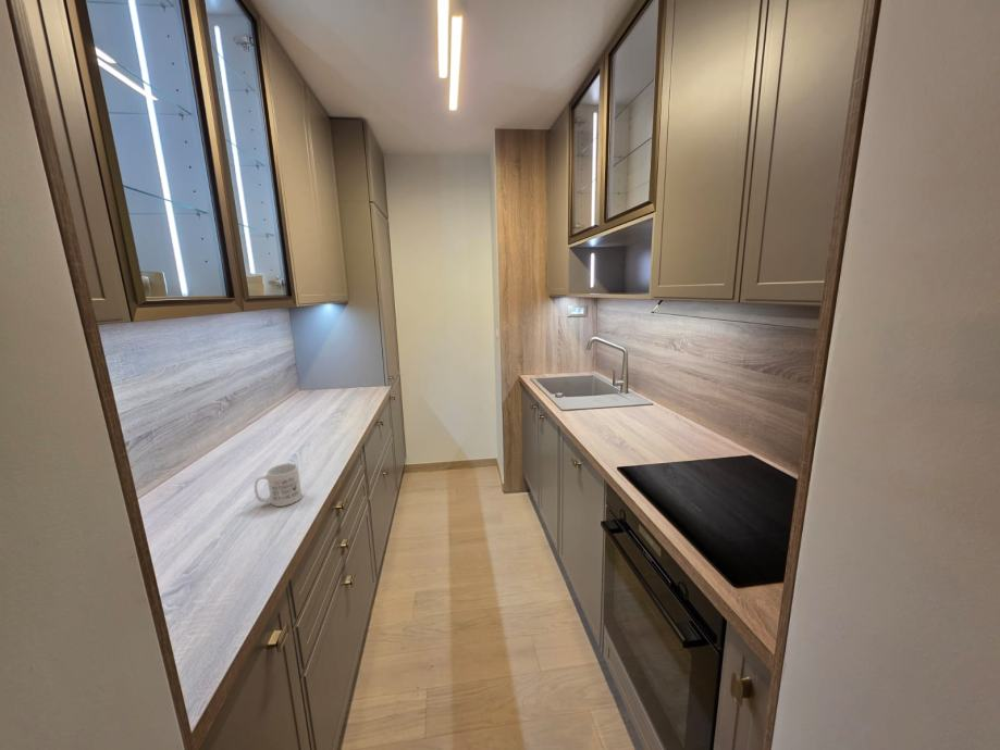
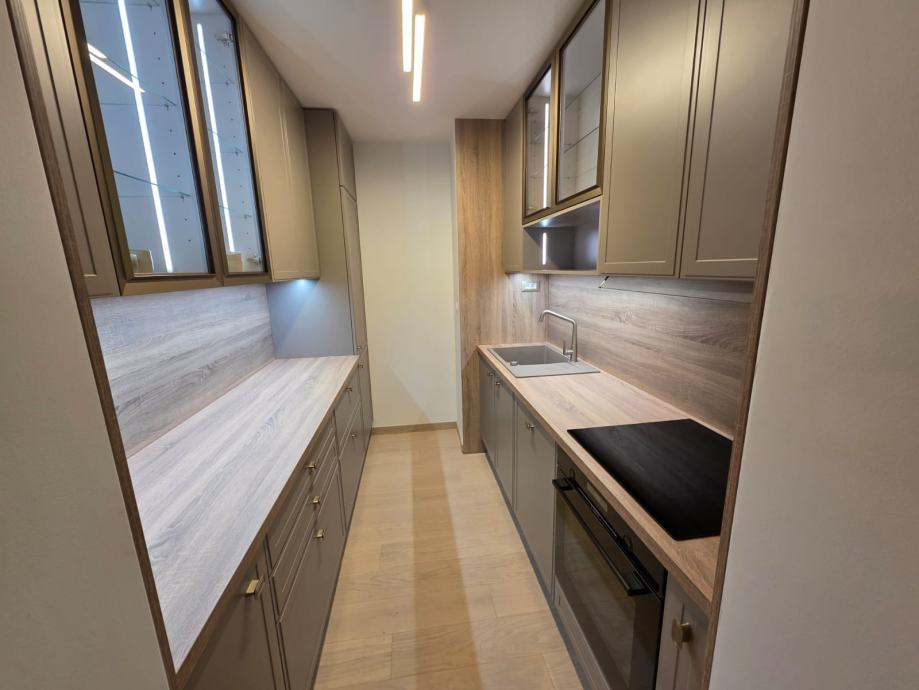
- mug (277, 485)
